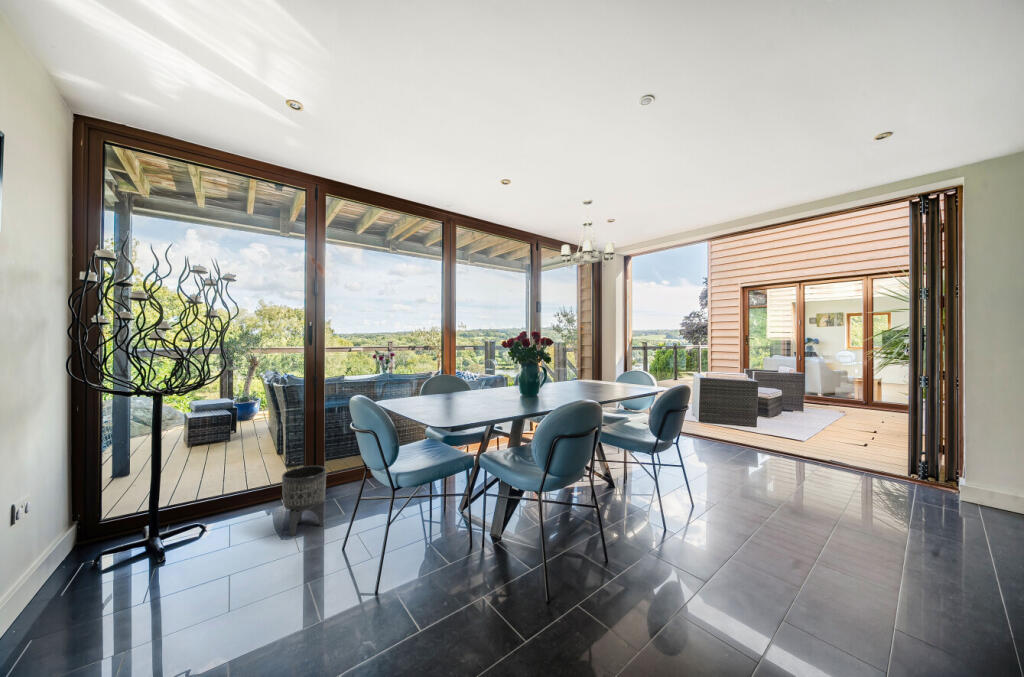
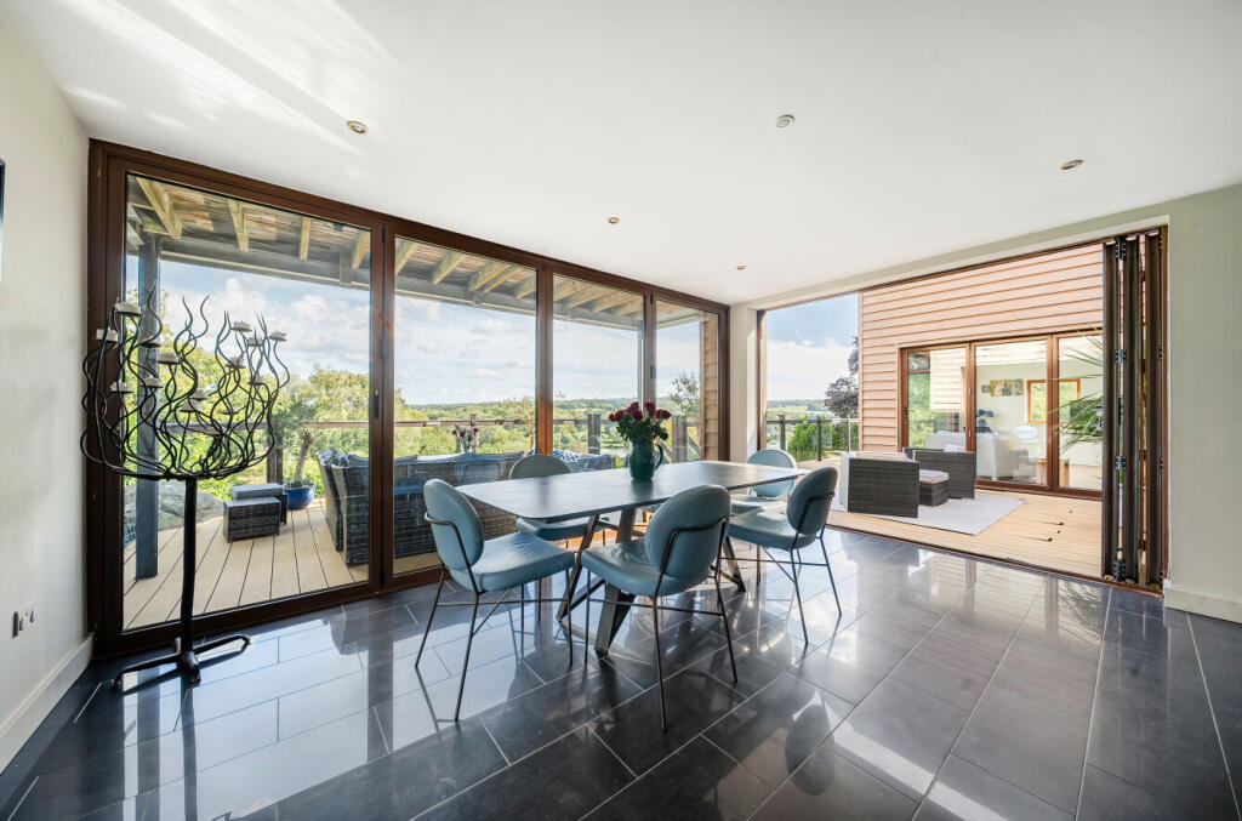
- planter (304, 499)
- chandelier (587, 233)
